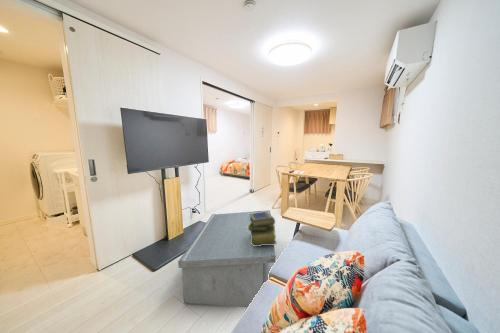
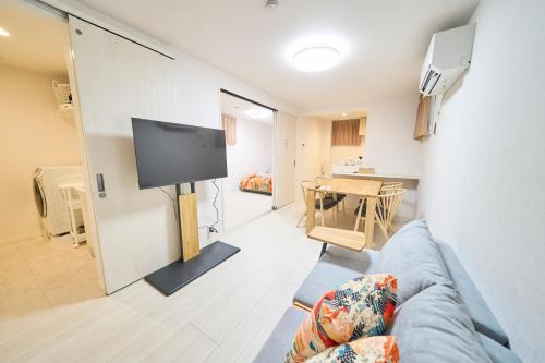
- stack of books (262, 228)
- coffee table (235, 247)
